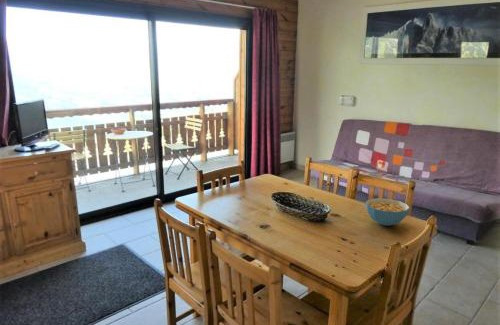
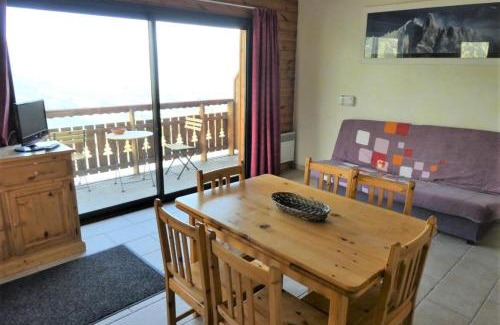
- cereal bowl (386, 214)
